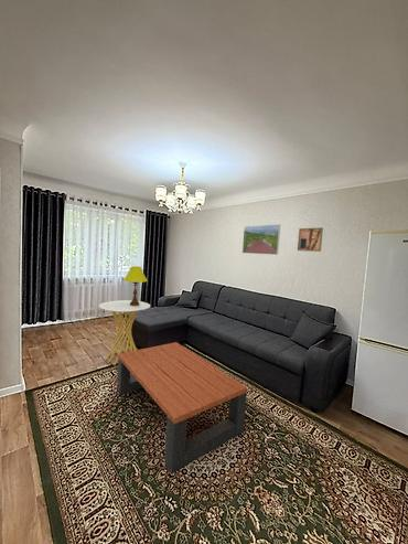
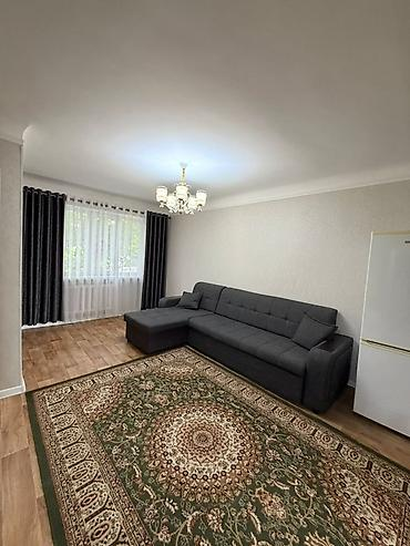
- side table (125, 331)
- wall art (309, 239)
- coffee table (174, 388)
- table lamp (135, 285)
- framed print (259, 239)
